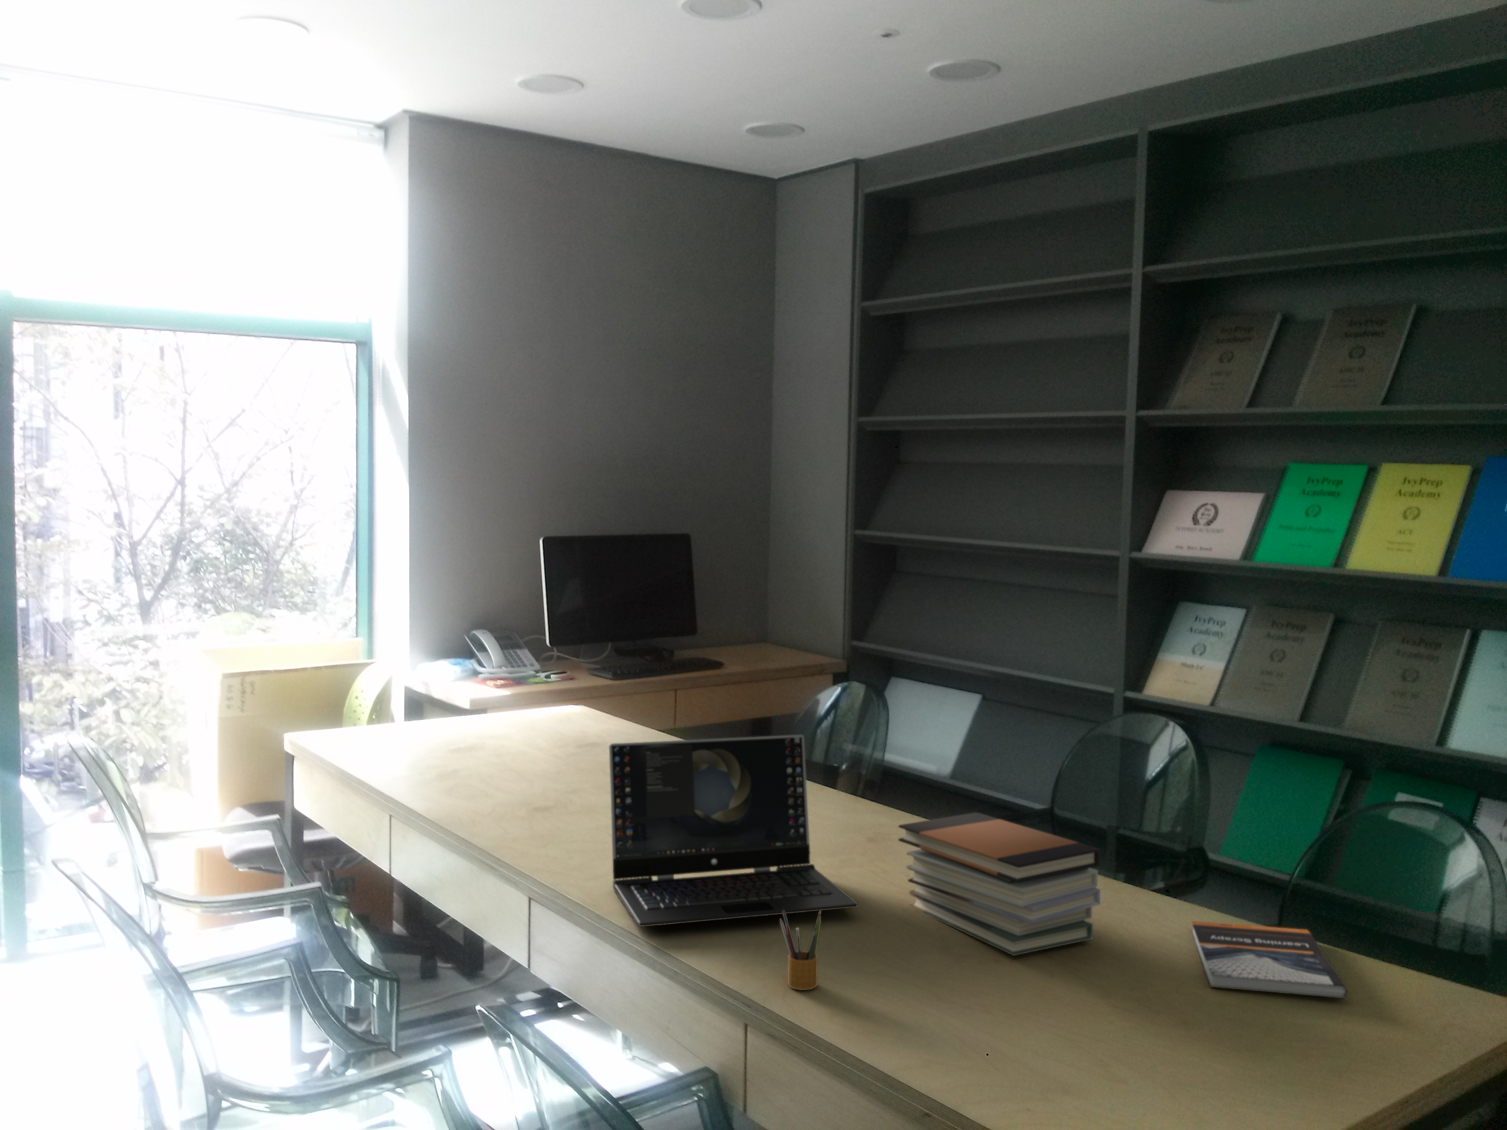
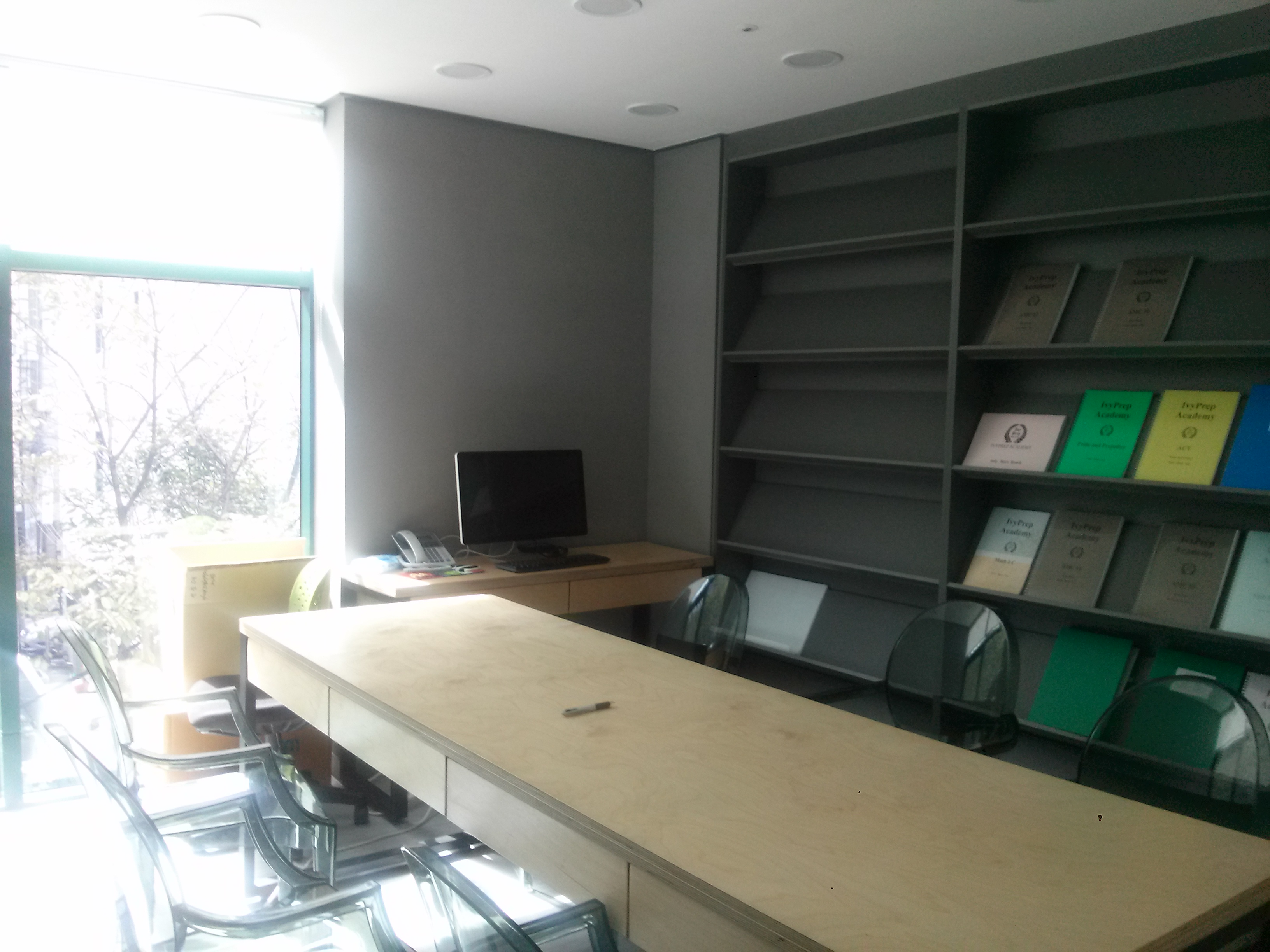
- book (1264, 957)
- pencil box (801, 948)
- book stack (998, 880)
- laptop (729, 825)
